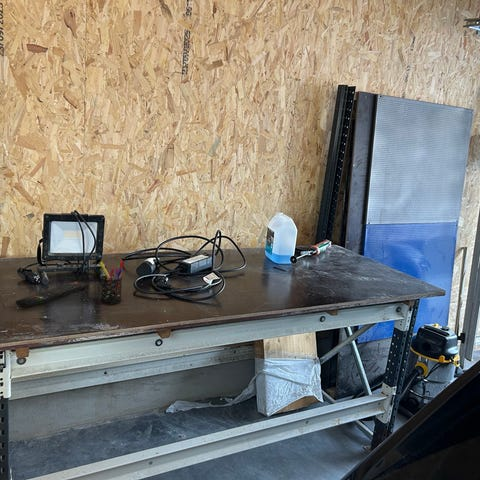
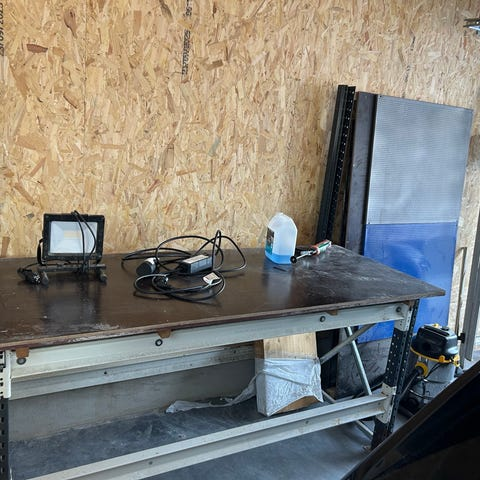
- pen holder (113, 280)
- remote control (55, 294)
